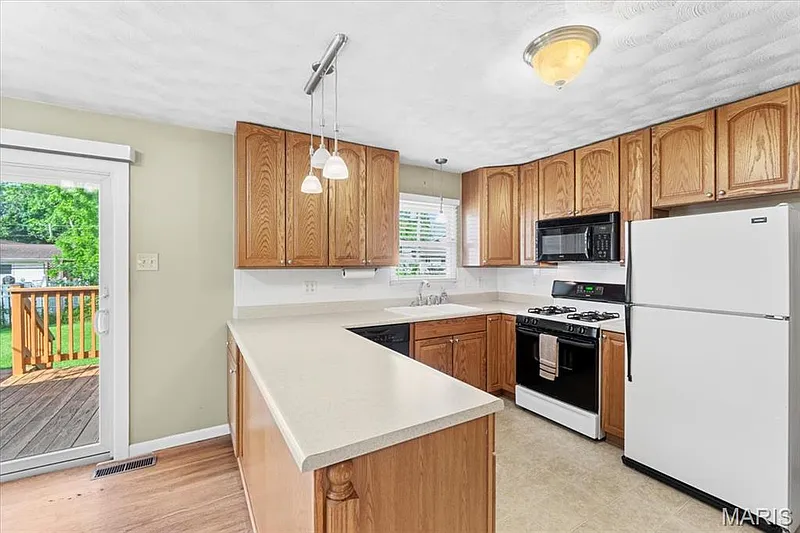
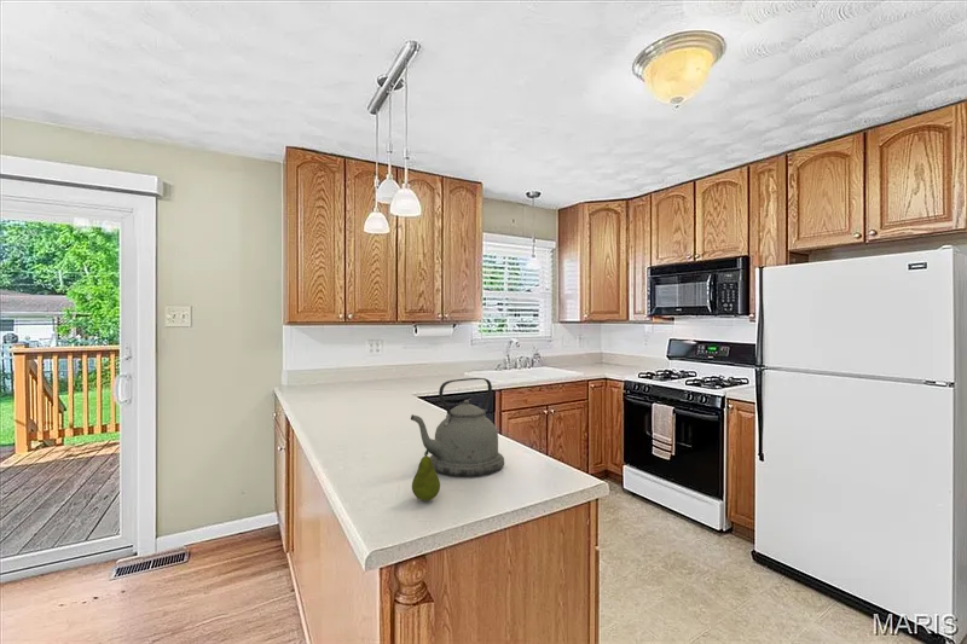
+ fruit (425, 474)
+ kettle (463, 423)
